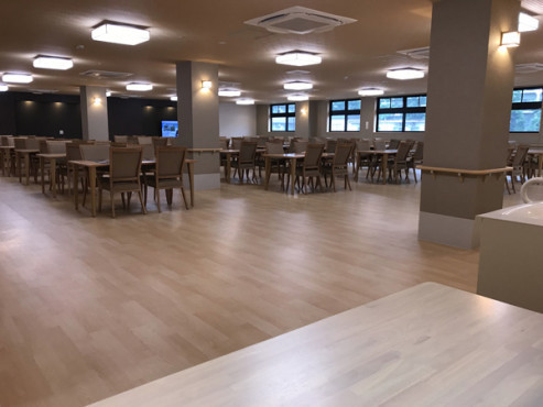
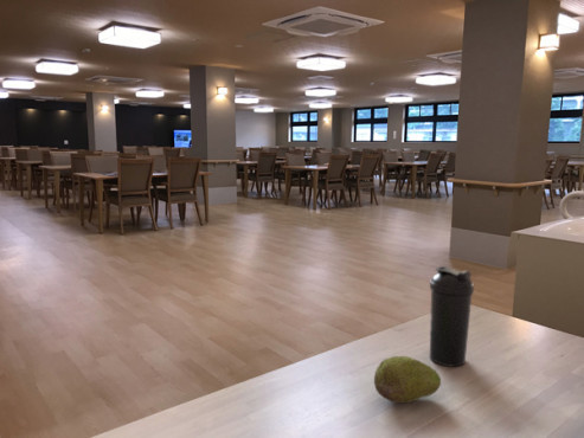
+ fruit (406, 376)
+ water bottle (449, 314)
